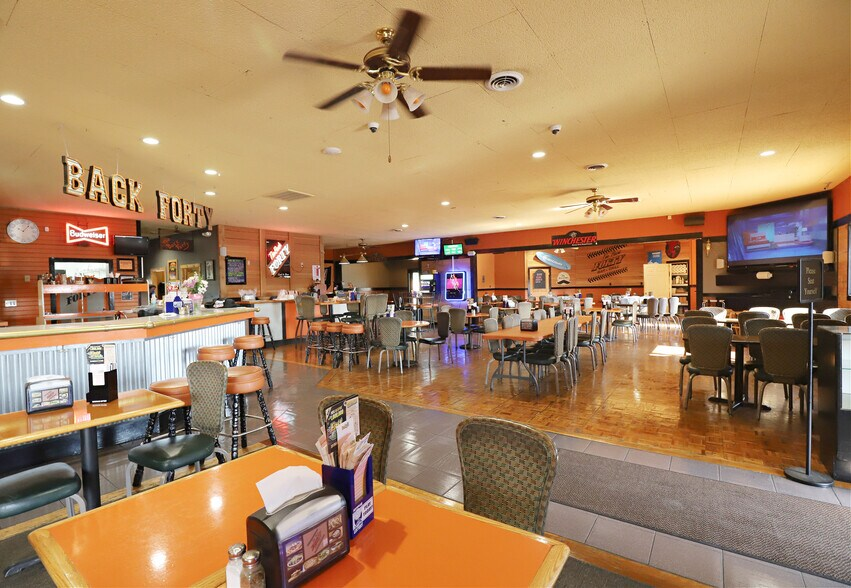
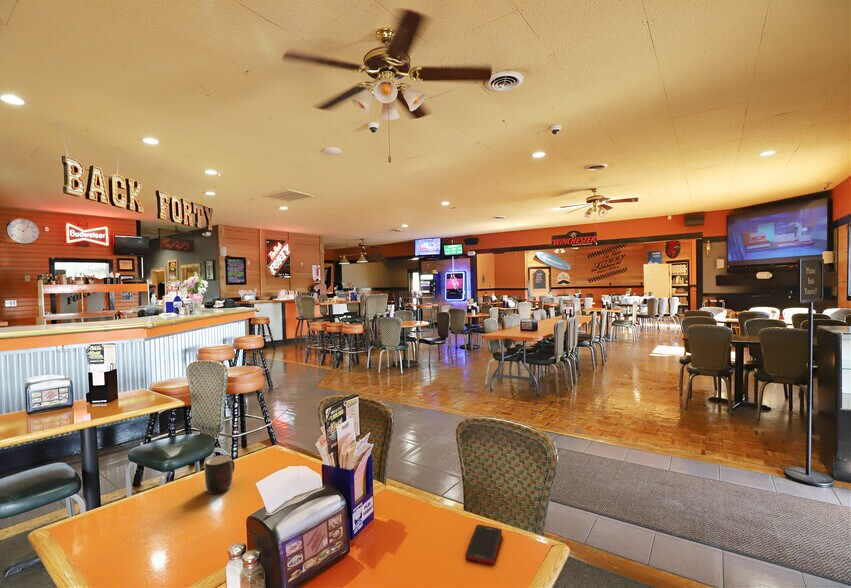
+ cell phone (484, 543)
+ mug (222, 472)
